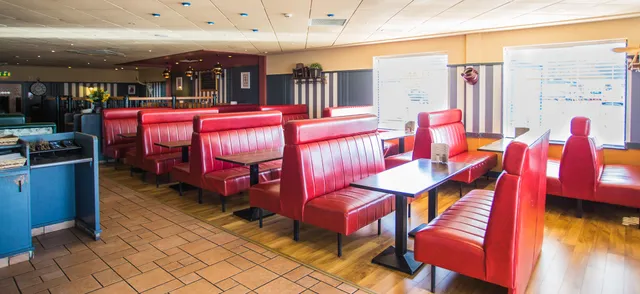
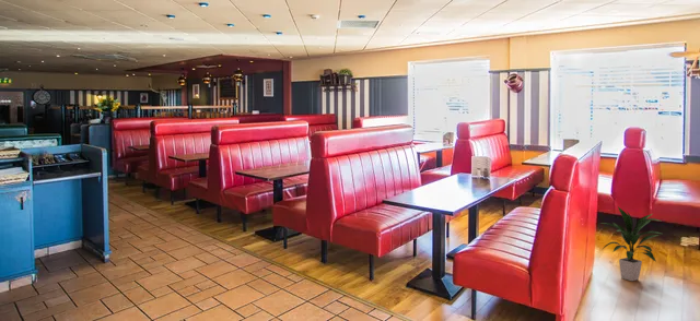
+ indoor plant (633, 243)
